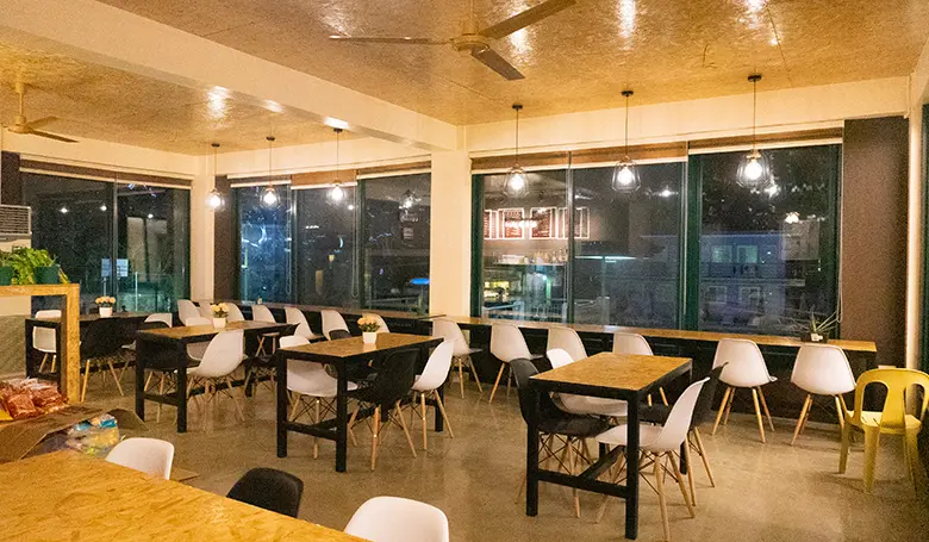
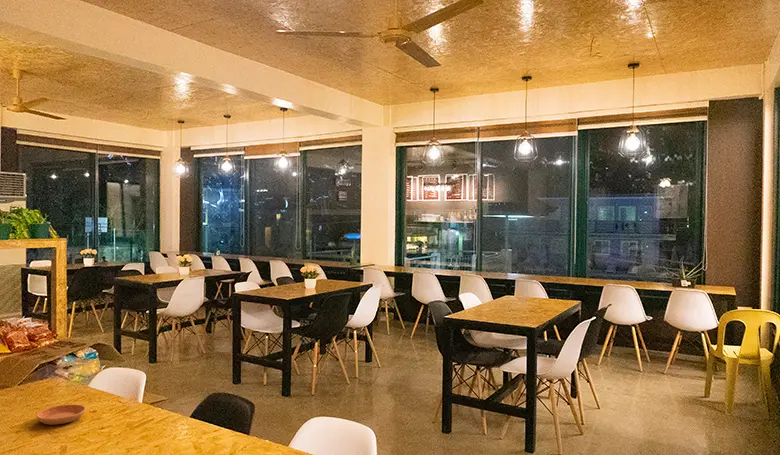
+ saucer (61, 415)
